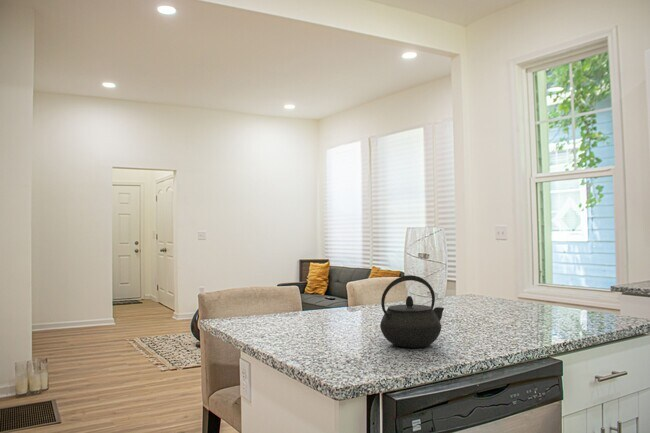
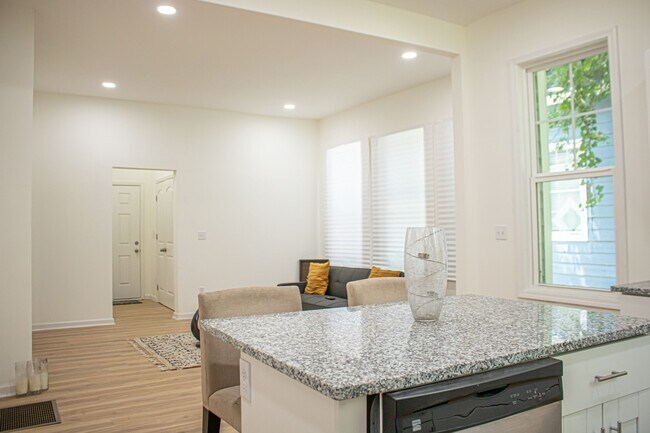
- kettle (413, 309)
